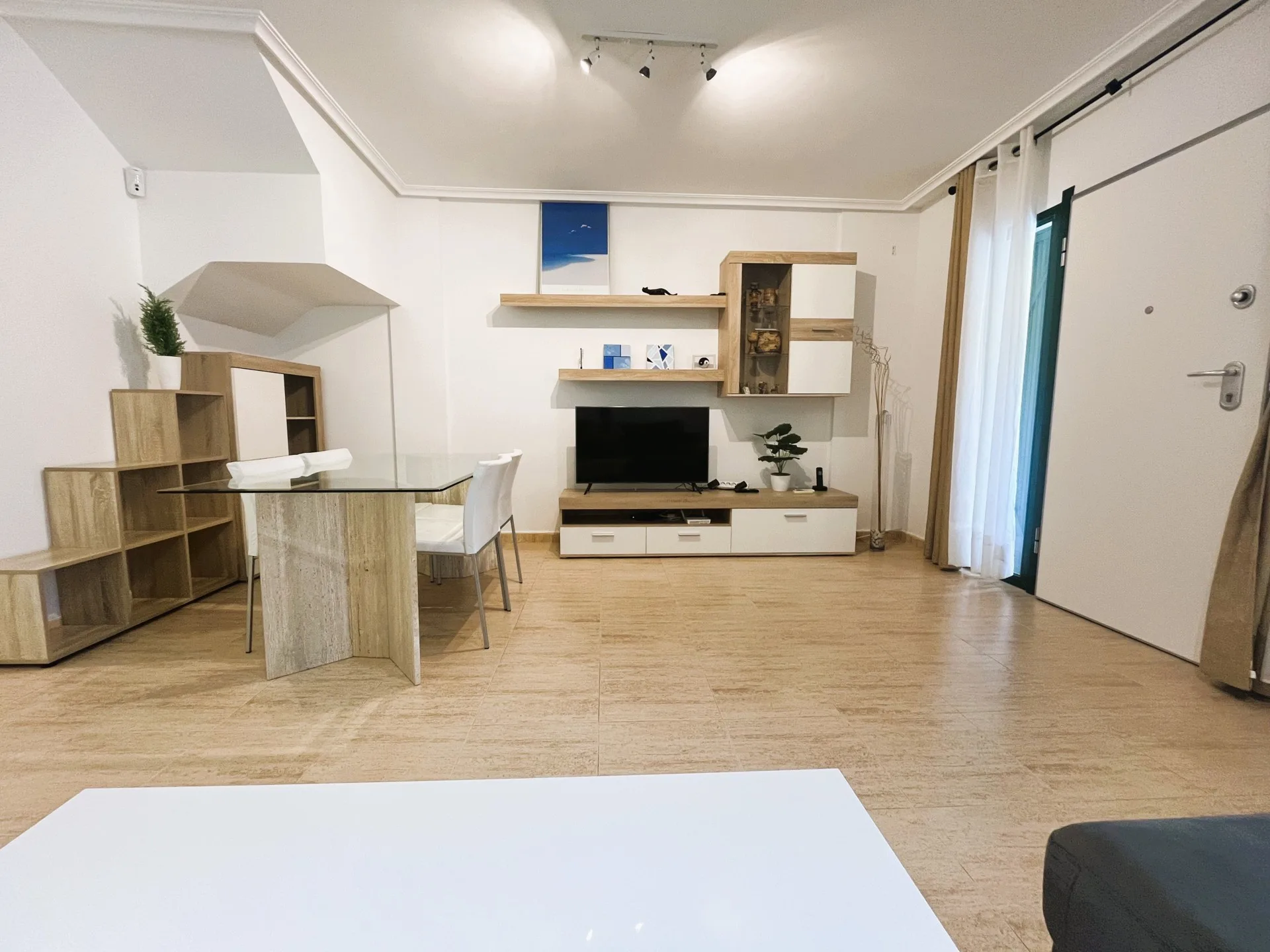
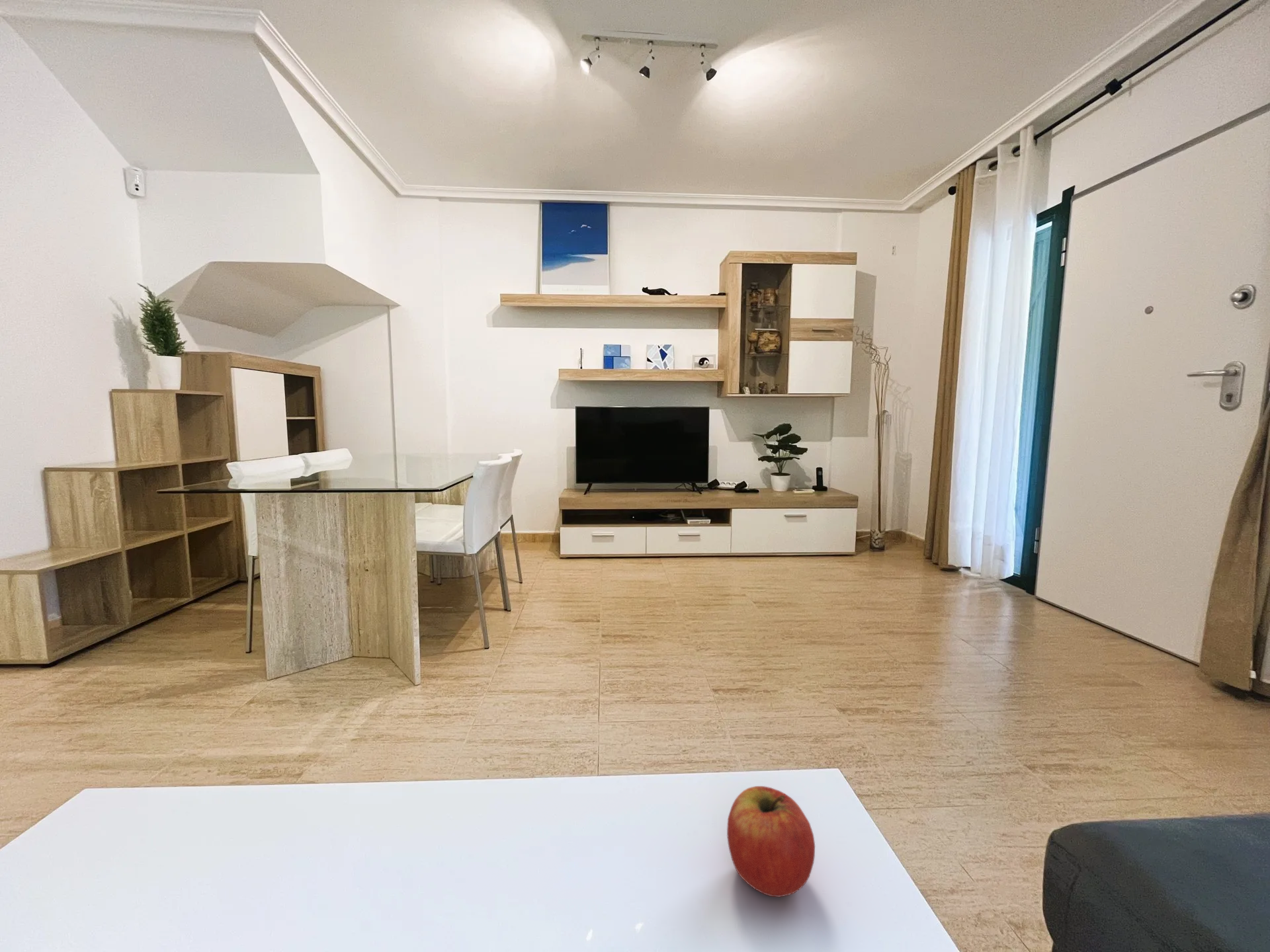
+ apple (769, 834)
